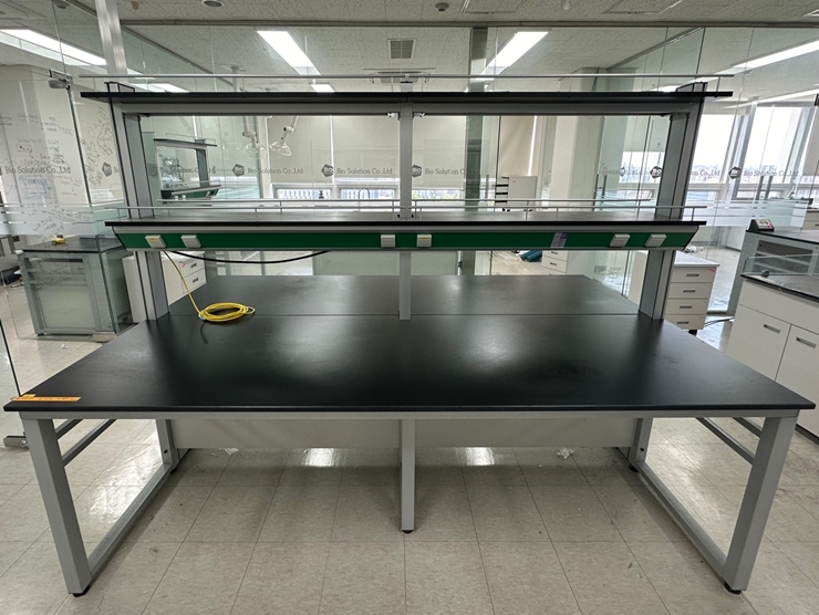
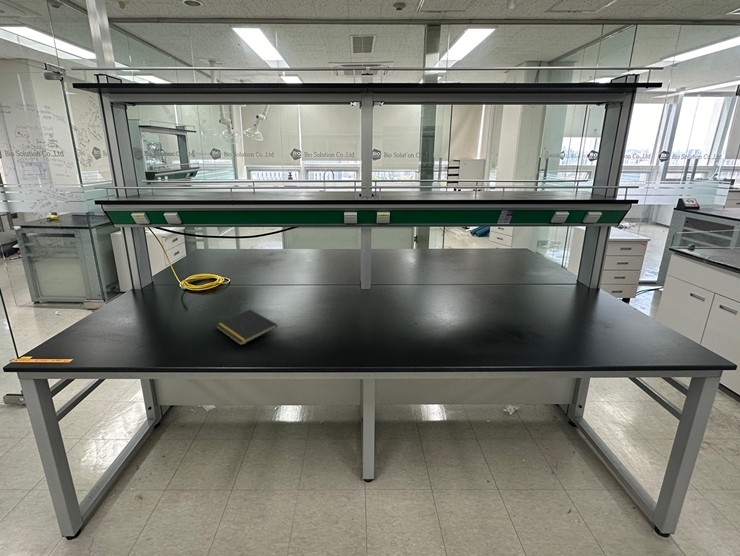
+ notepad (246, 325)
